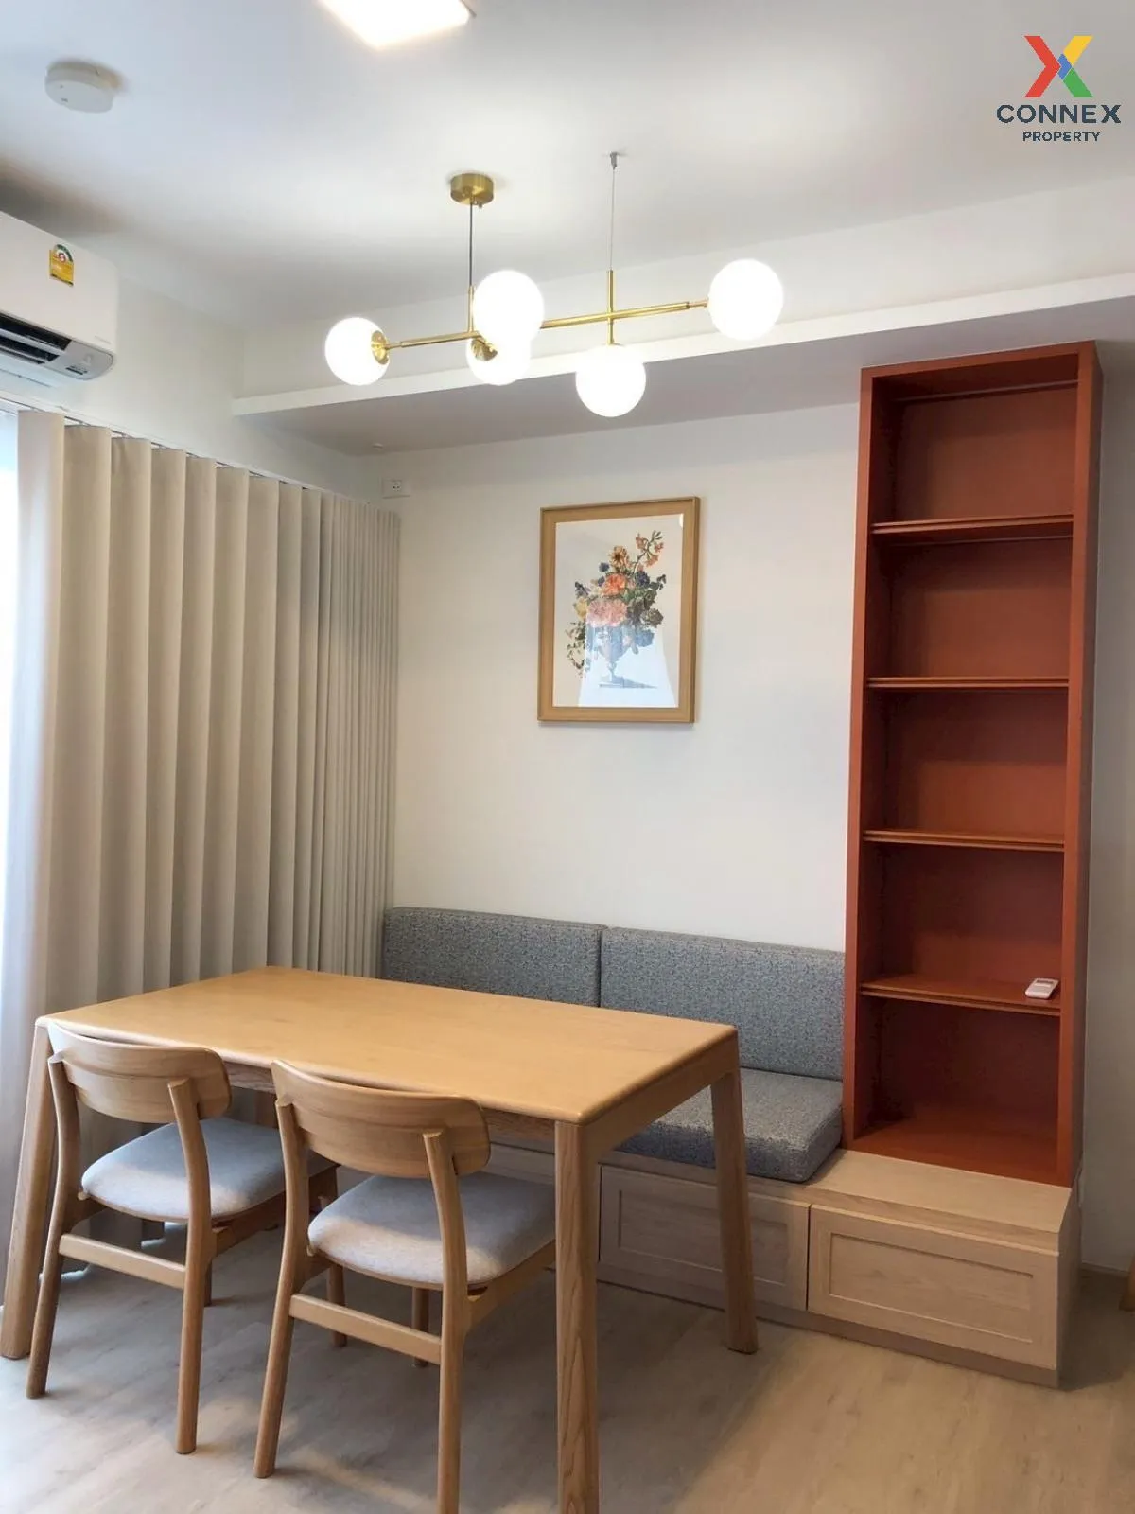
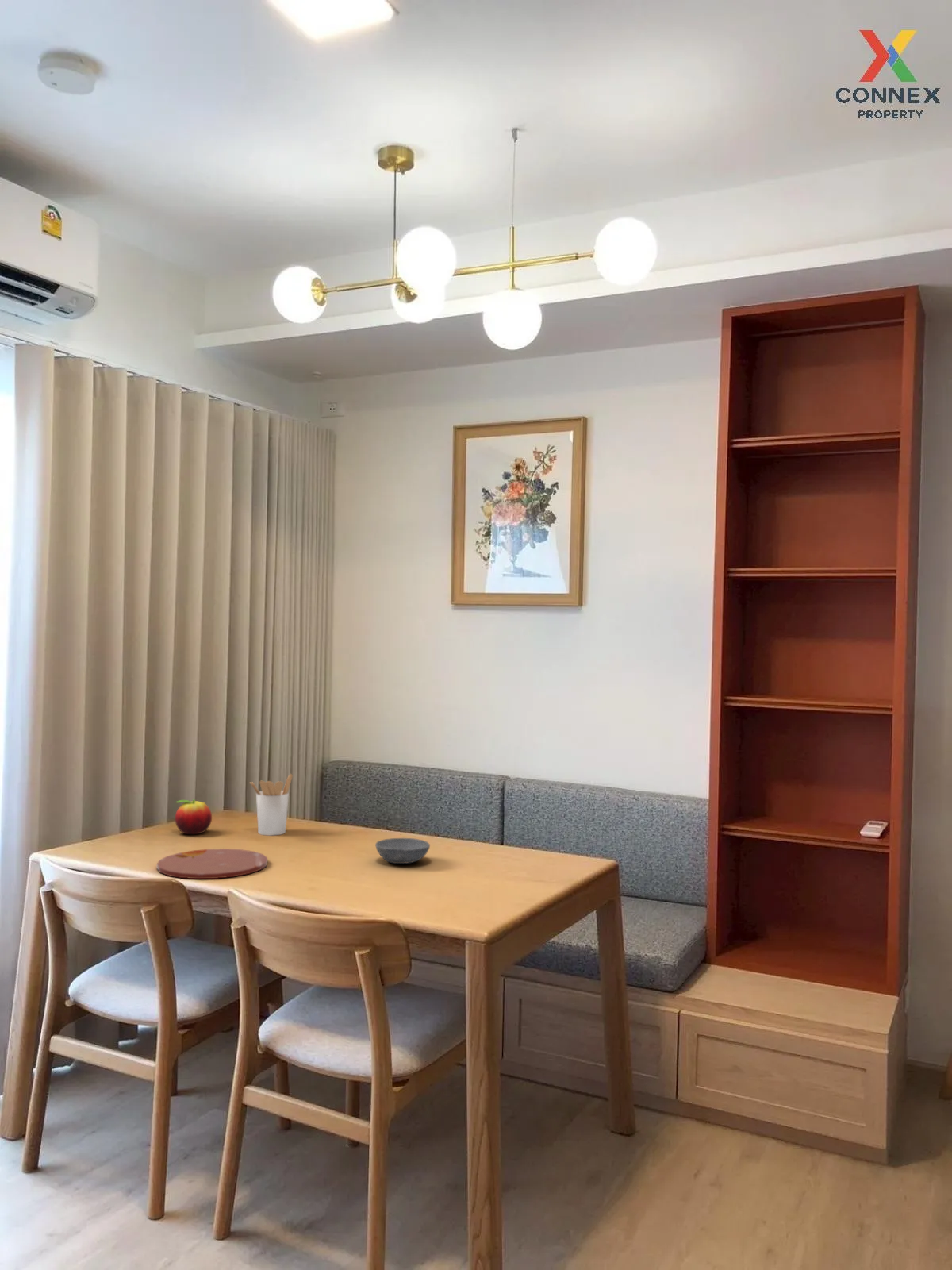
+ utensil holder (272, 804)
+ plate (213, 863)
+ fruit (193, 816)
+ bowl (402, 852)
